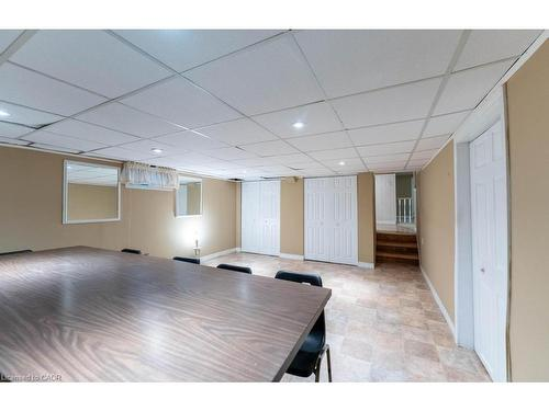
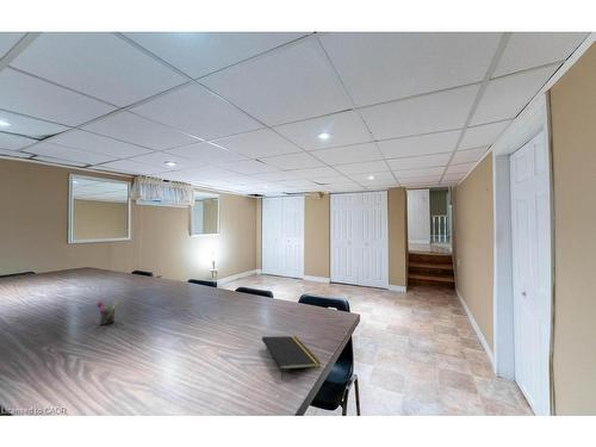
+ notepad (288, 350)
+ pen holder (106, 311)
